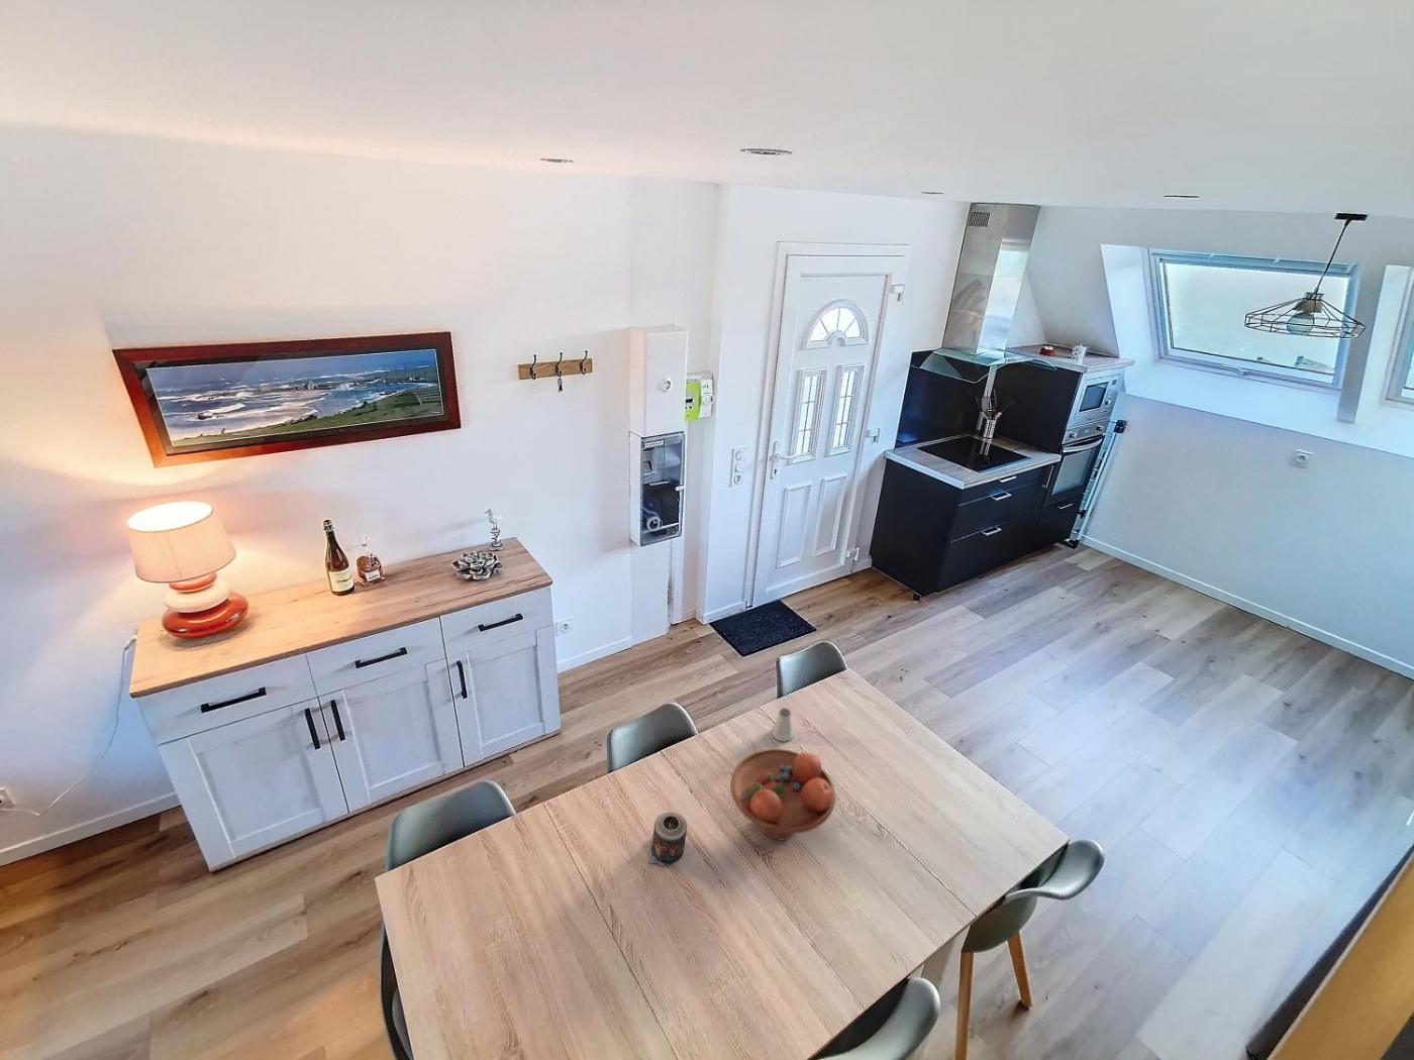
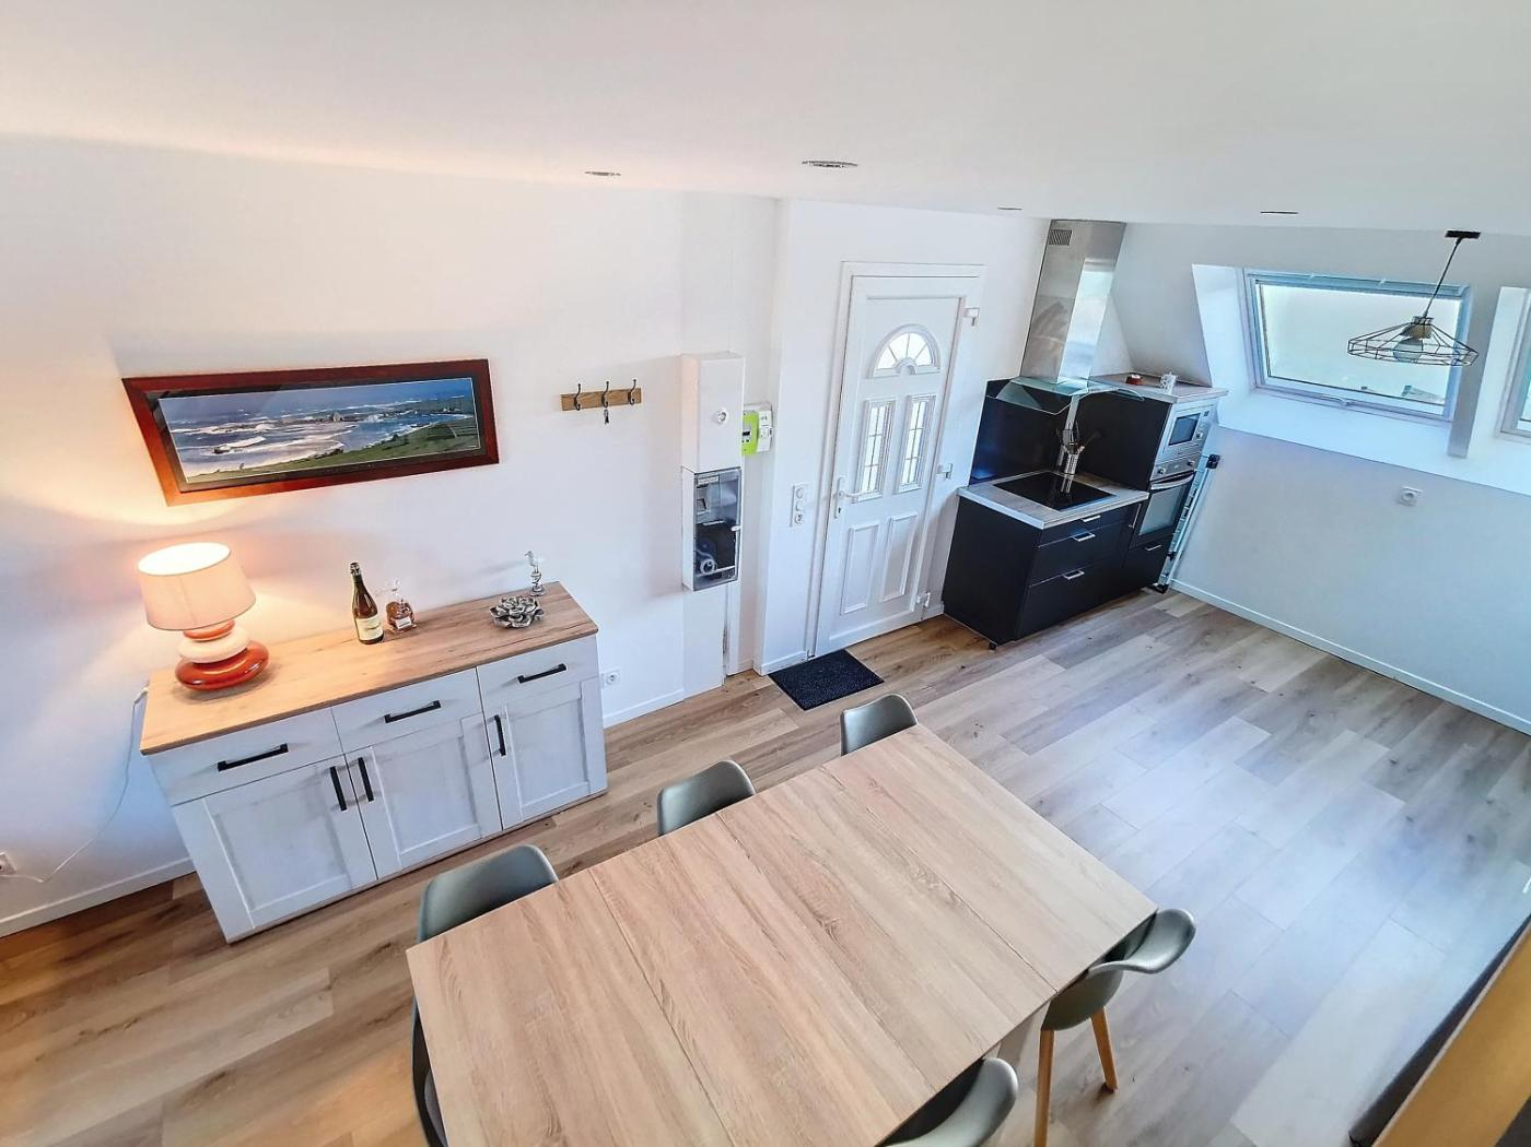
- saltshaker (784, 722)
- fruit bowl (780, 798)
- candle (664, 837)
